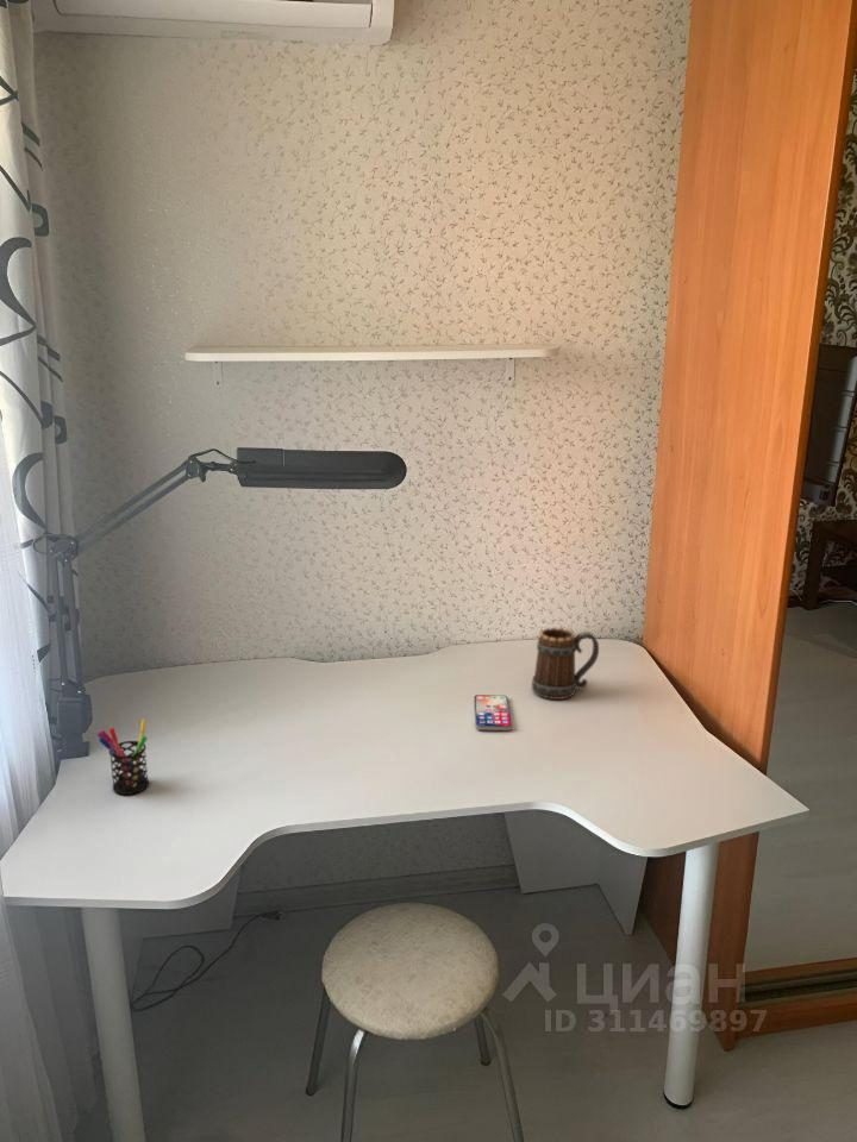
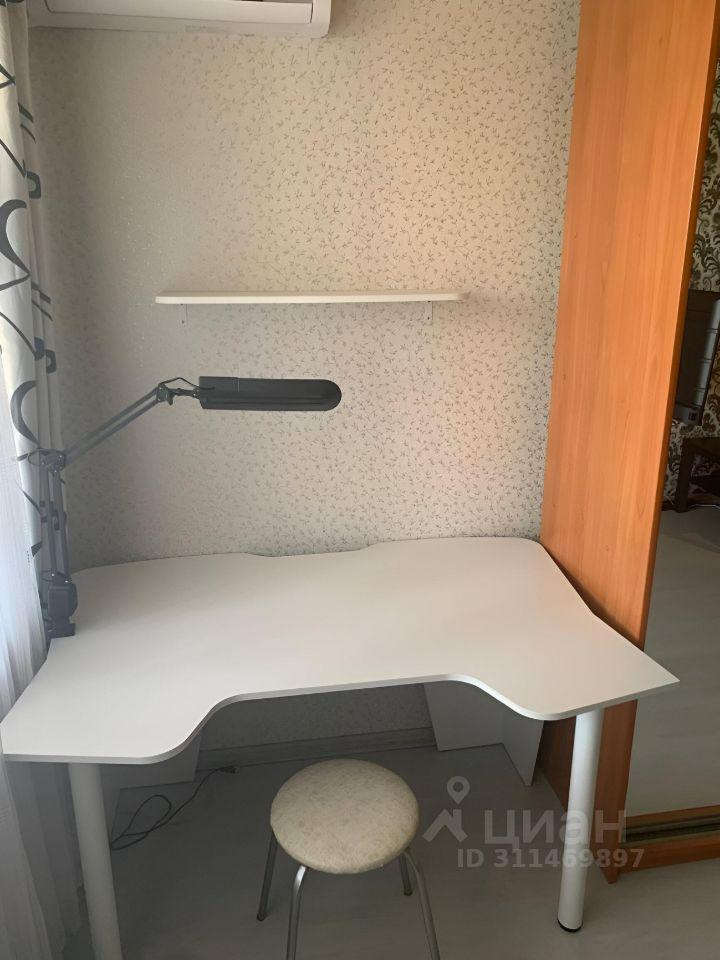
- mug (565, 661)
- smartphone (492, 711)
- pen holder (129, 755)
